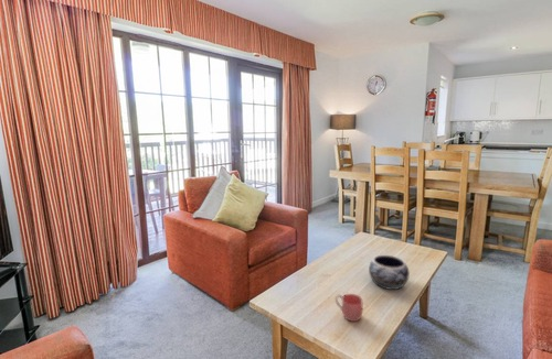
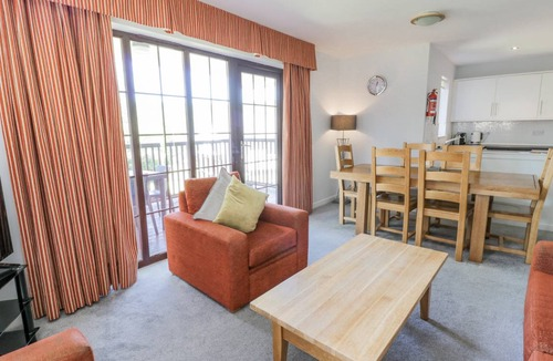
- decorative bowl (388, 271)
- mug (348, 306)
